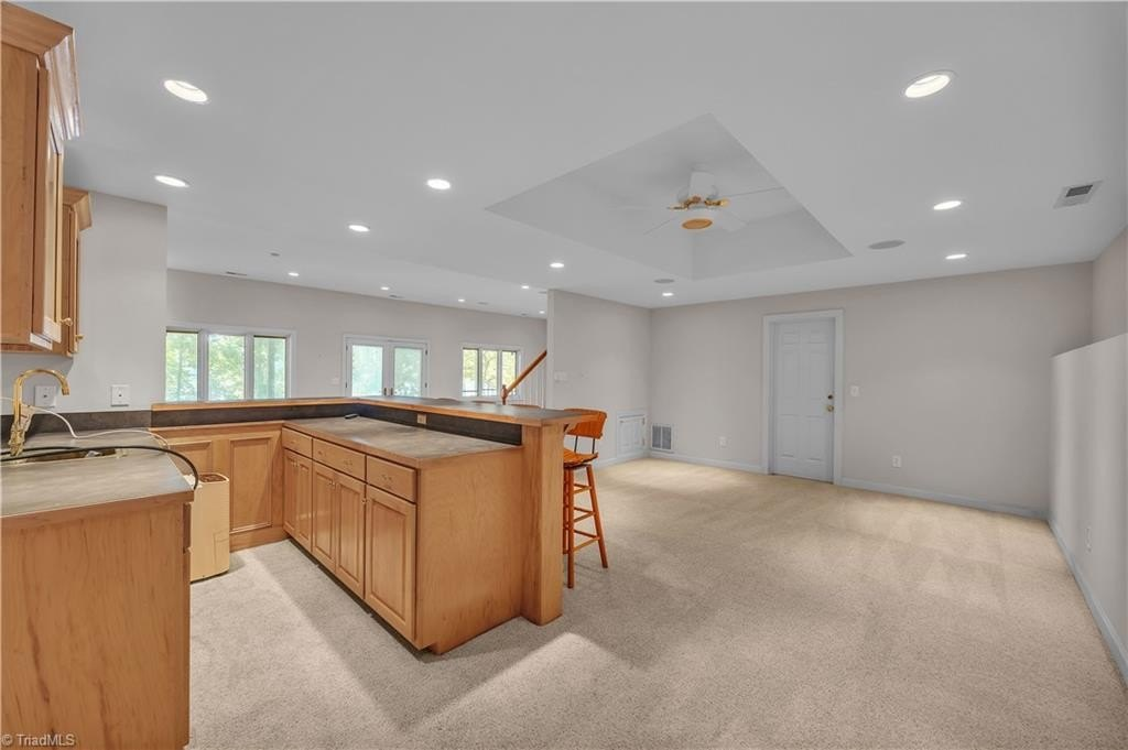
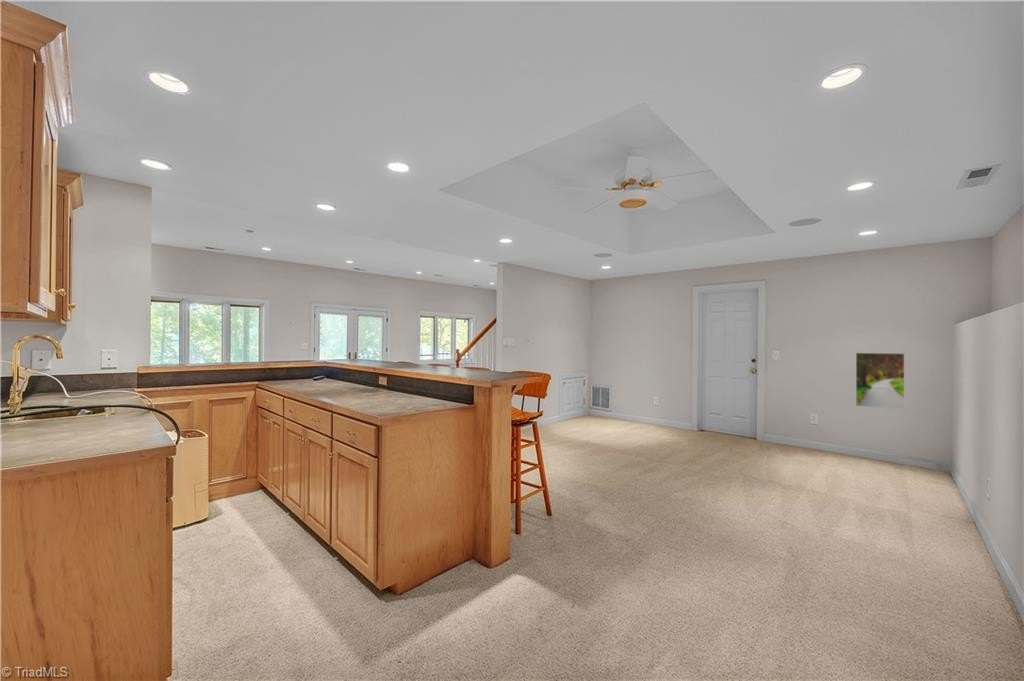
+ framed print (879, 380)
